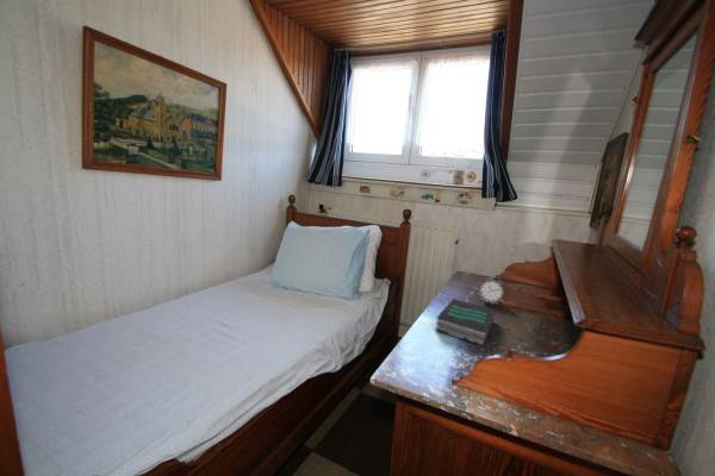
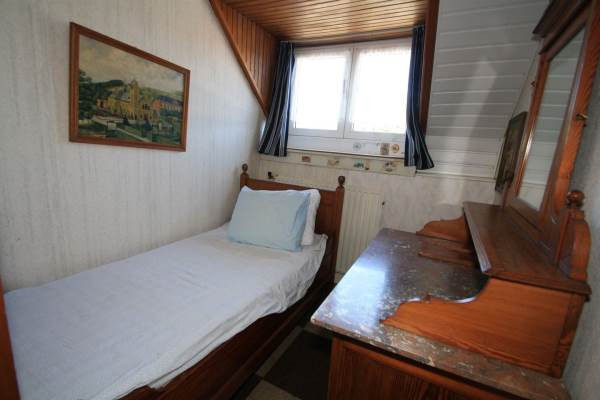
- book (466, 319)
- alarm clock (491, 289)
